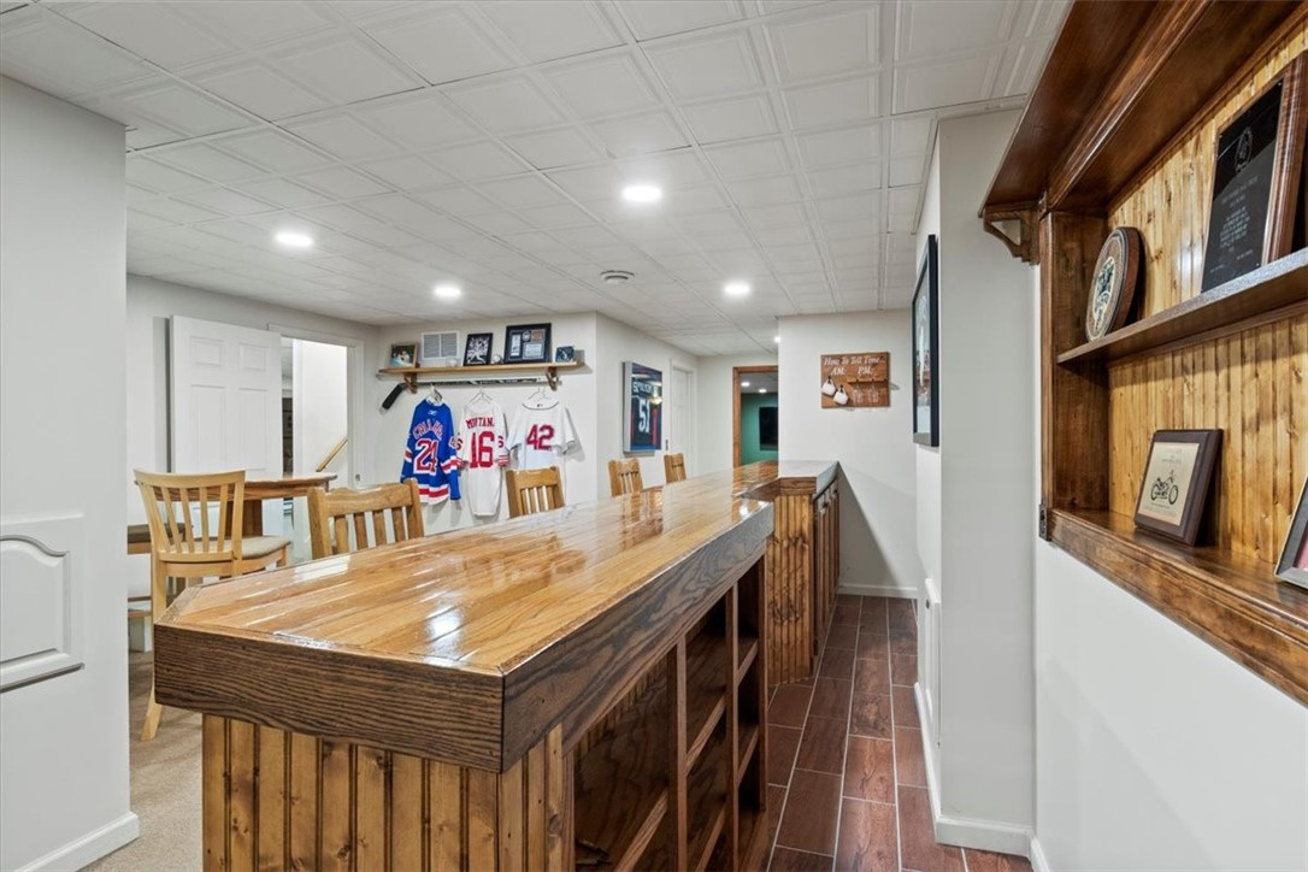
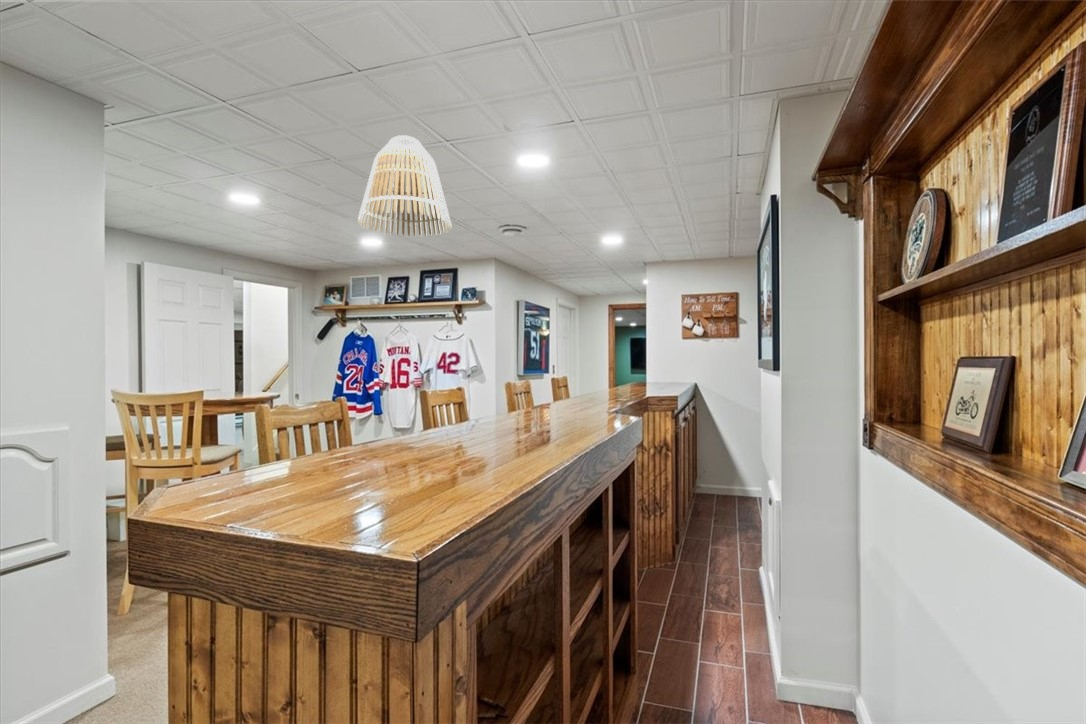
+ lamp shade (406, 182)
